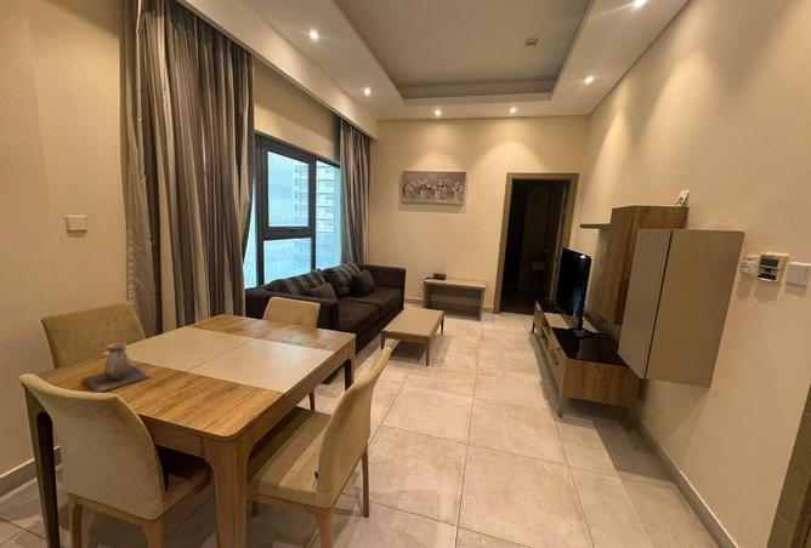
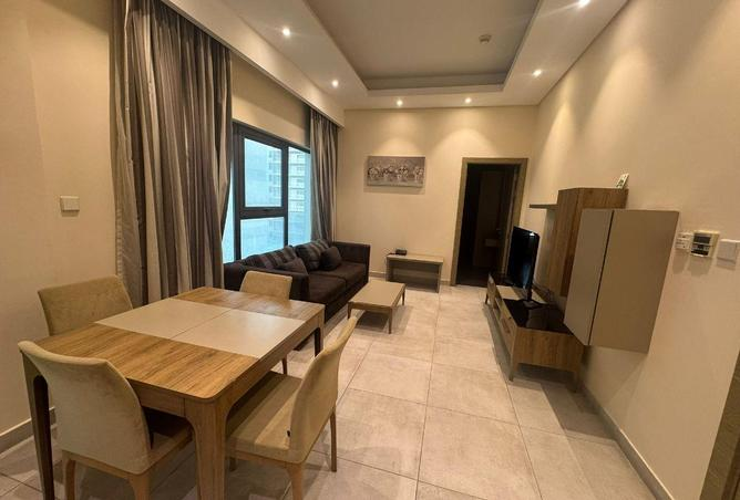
- decorative vase (115, 361)
